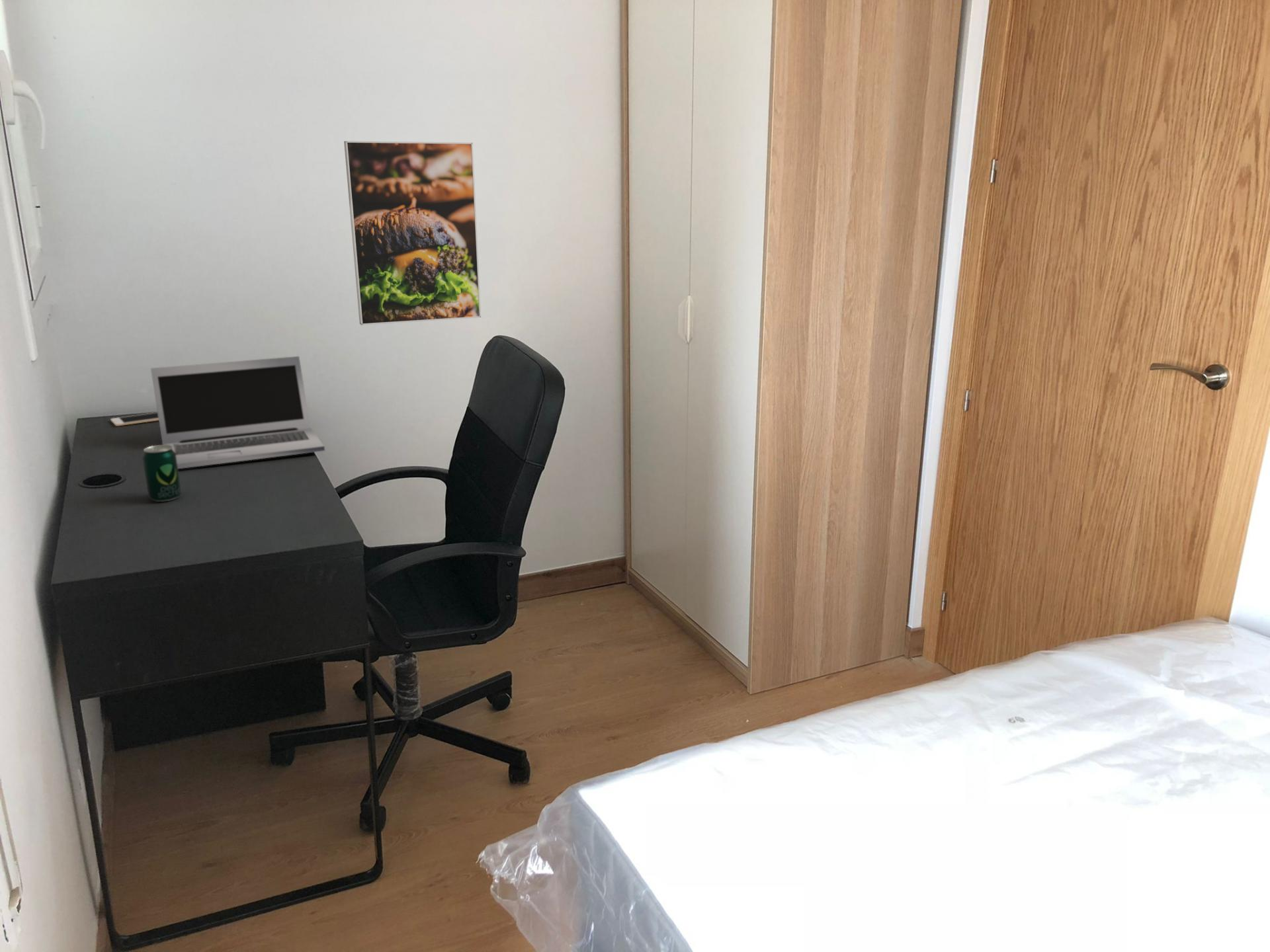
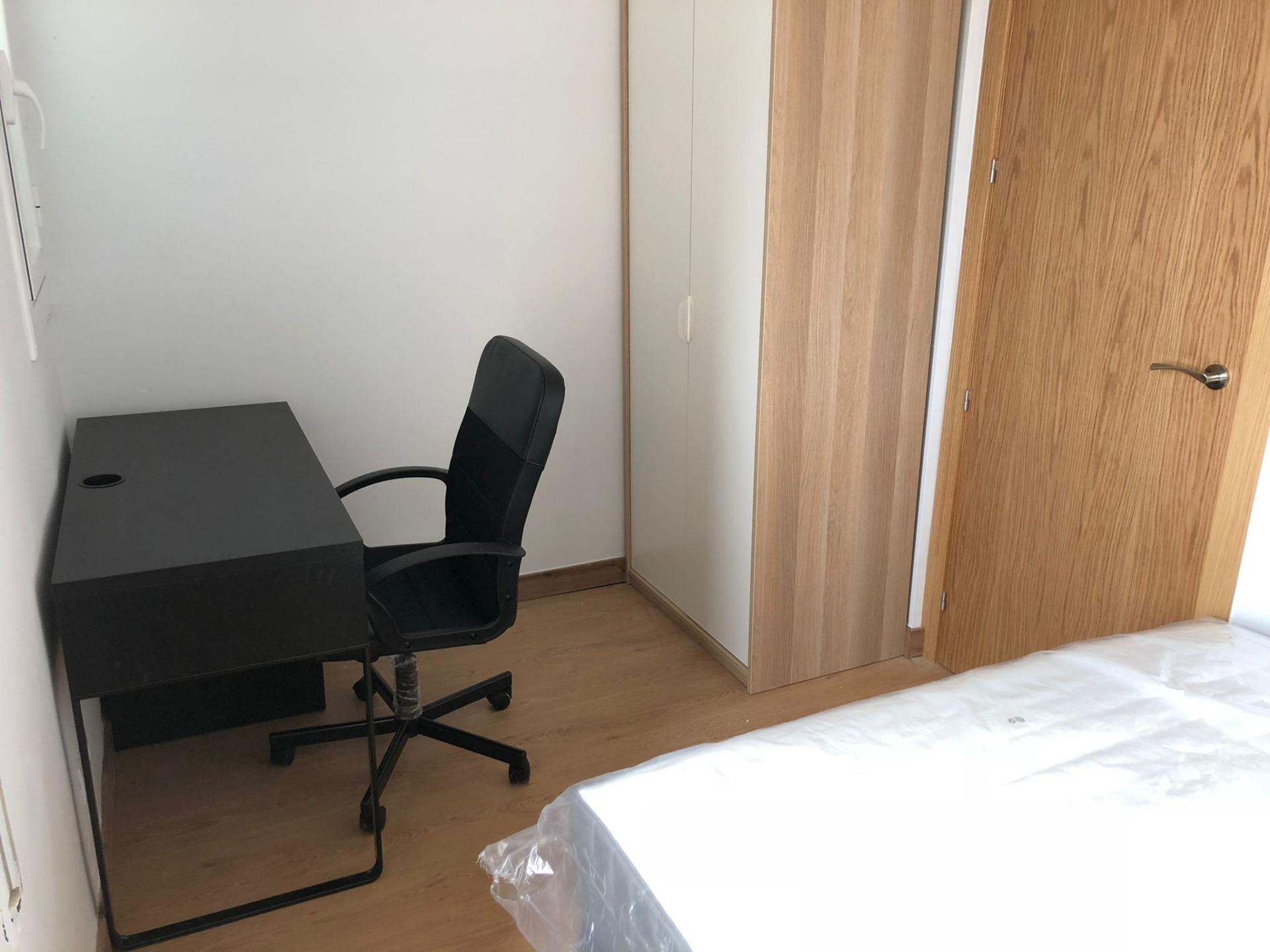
- cell phone (146, 418)
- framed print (415, 233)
- laptop (237, 410)
- beverage can (161, 473)
